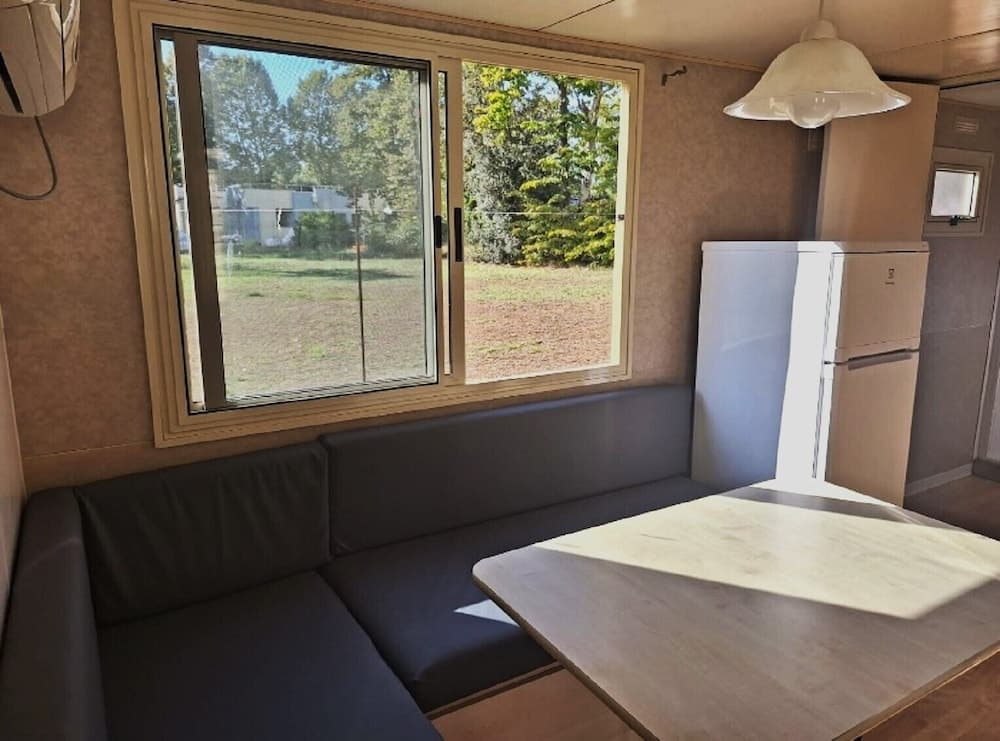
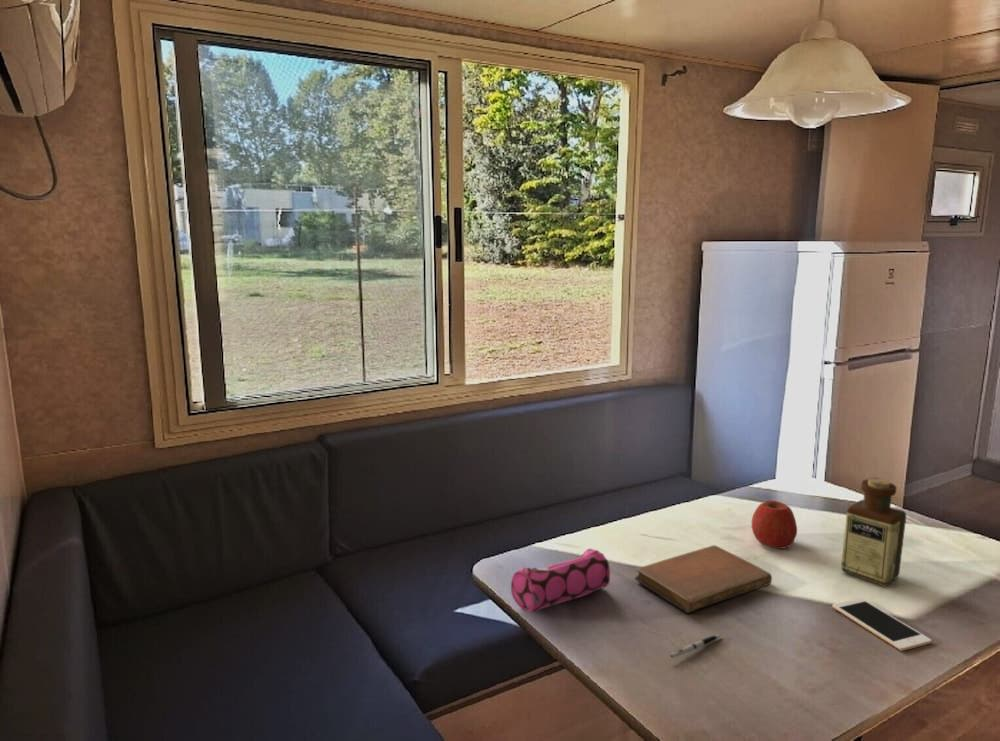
+ apple (774, 522)
+ pencil case (562, 577)
+ cell phone (879, 622)
+ notebook (702, 576)
+ pen (696, 644)
+ bottle (874, 528)
